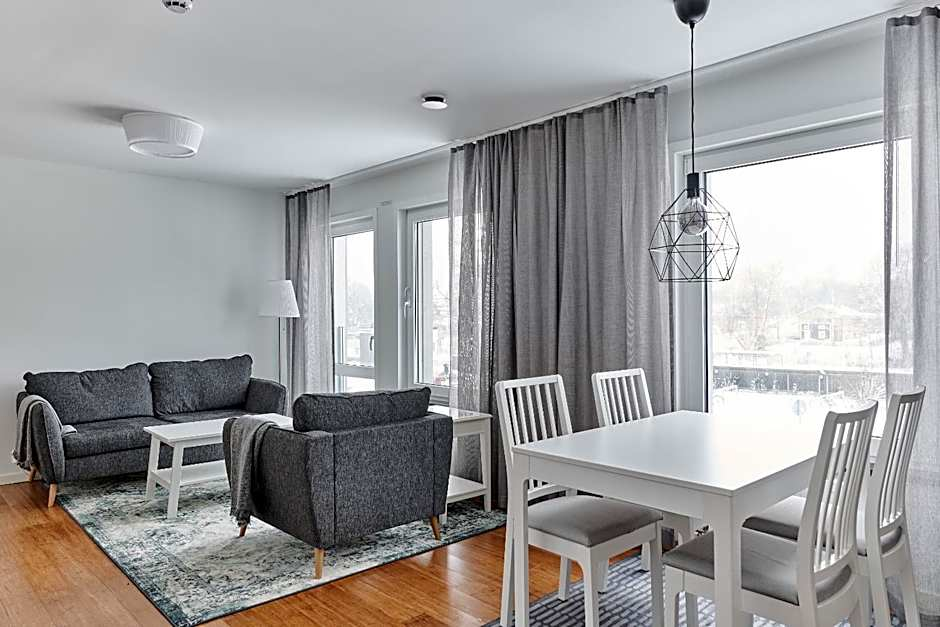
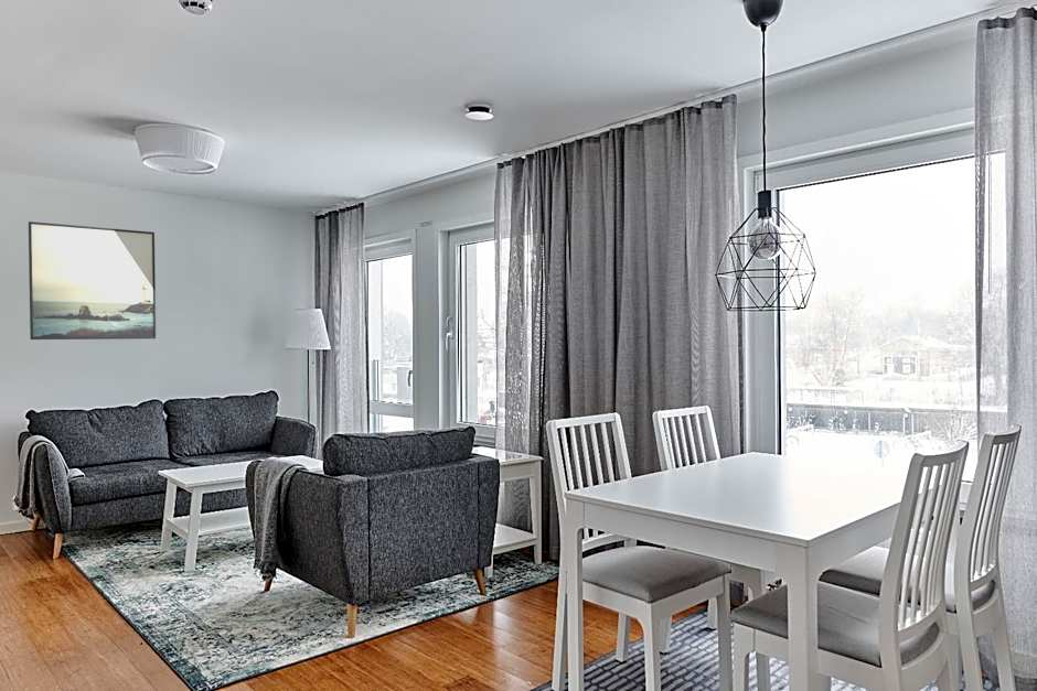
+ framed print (95, 283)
